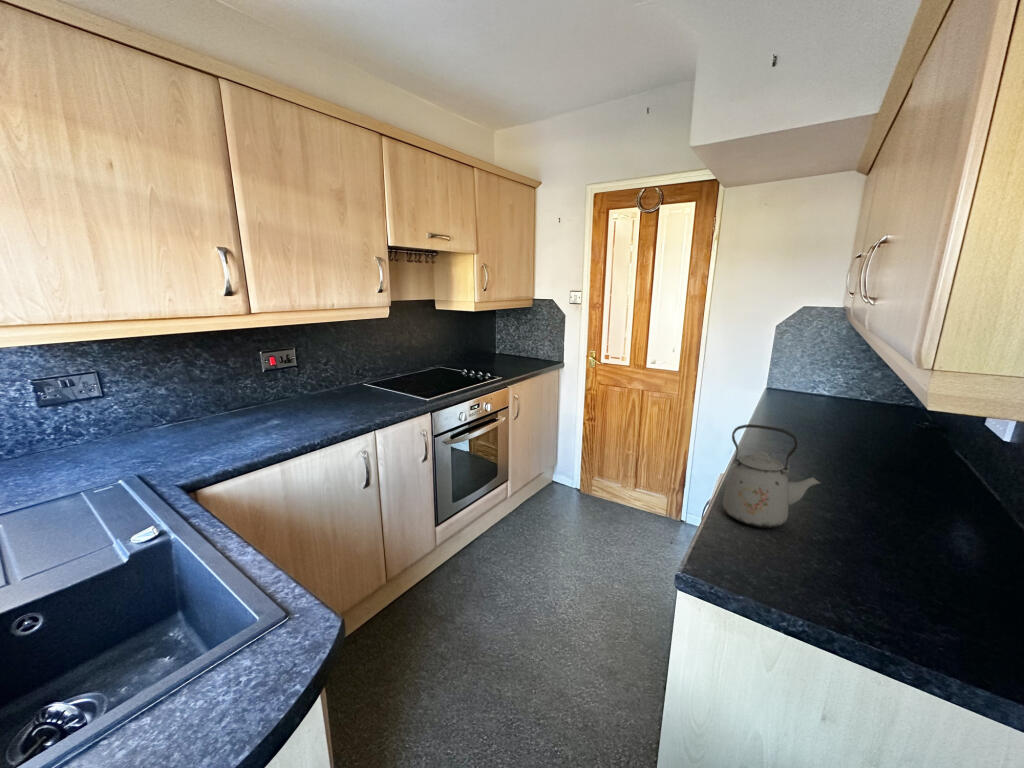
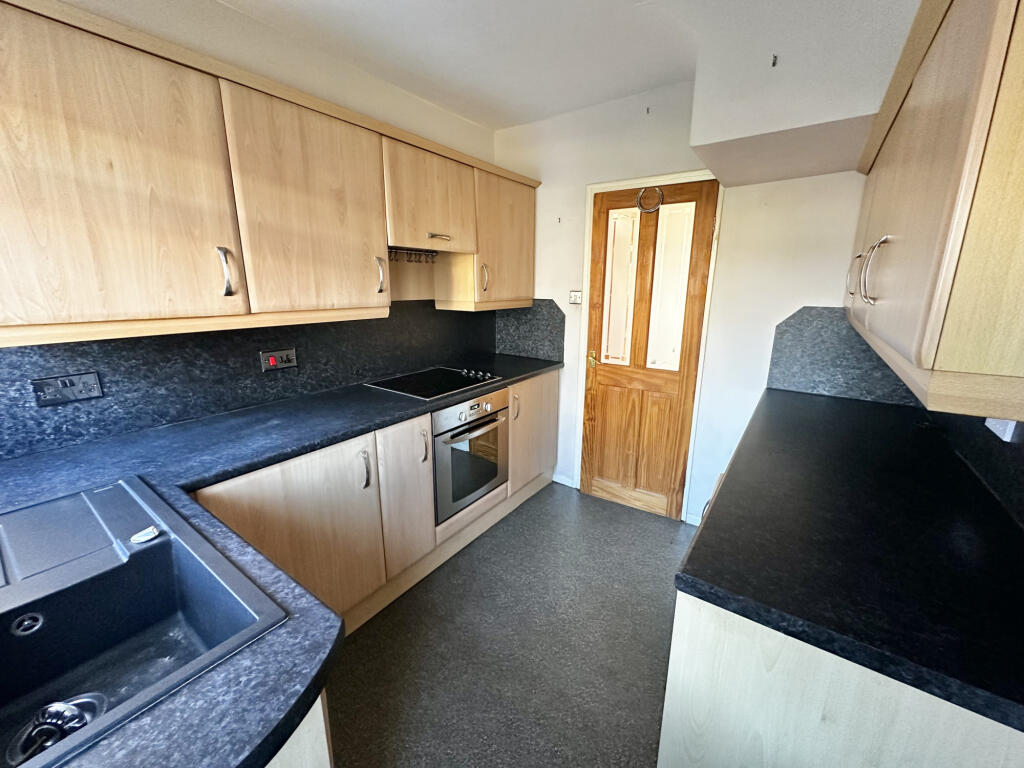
- kettle (771, 475)
